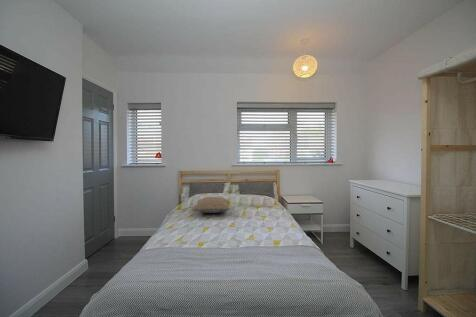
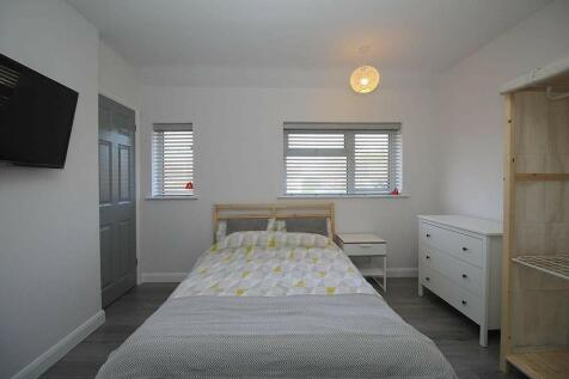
- pillow (212, 205)
